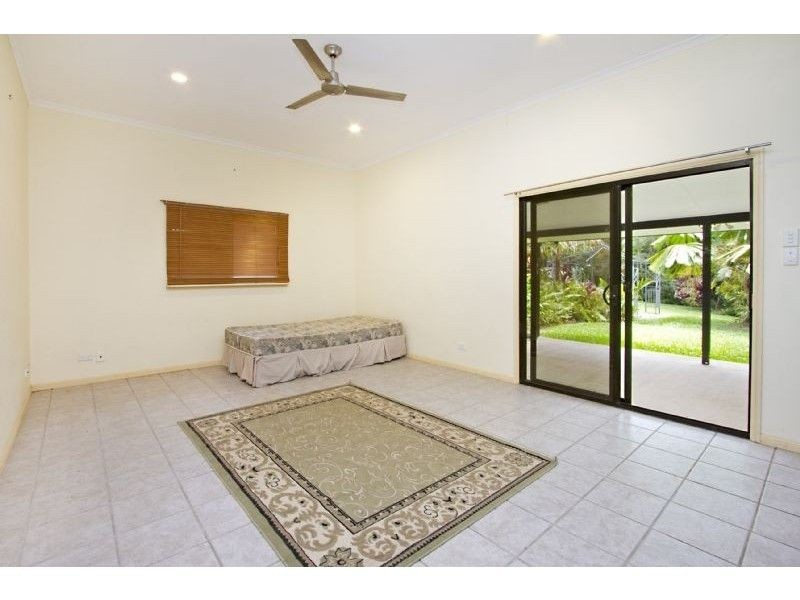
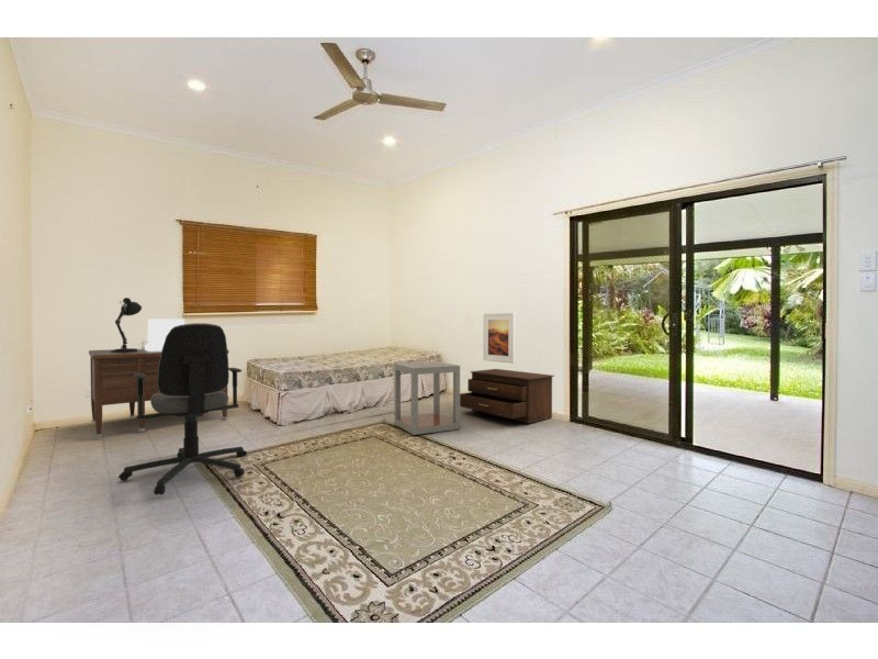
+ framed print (498, 337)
+ side table (434, 394)
+ desk (159, 359)
+ office chair (189, 396)
+ drawer (503, 394)
